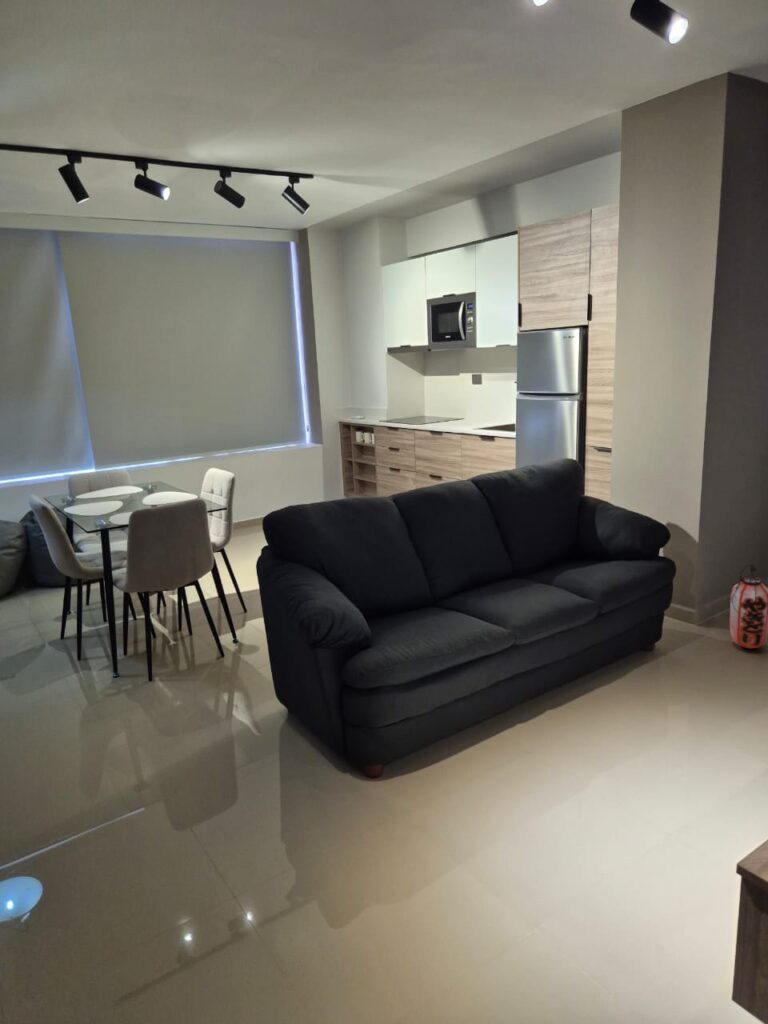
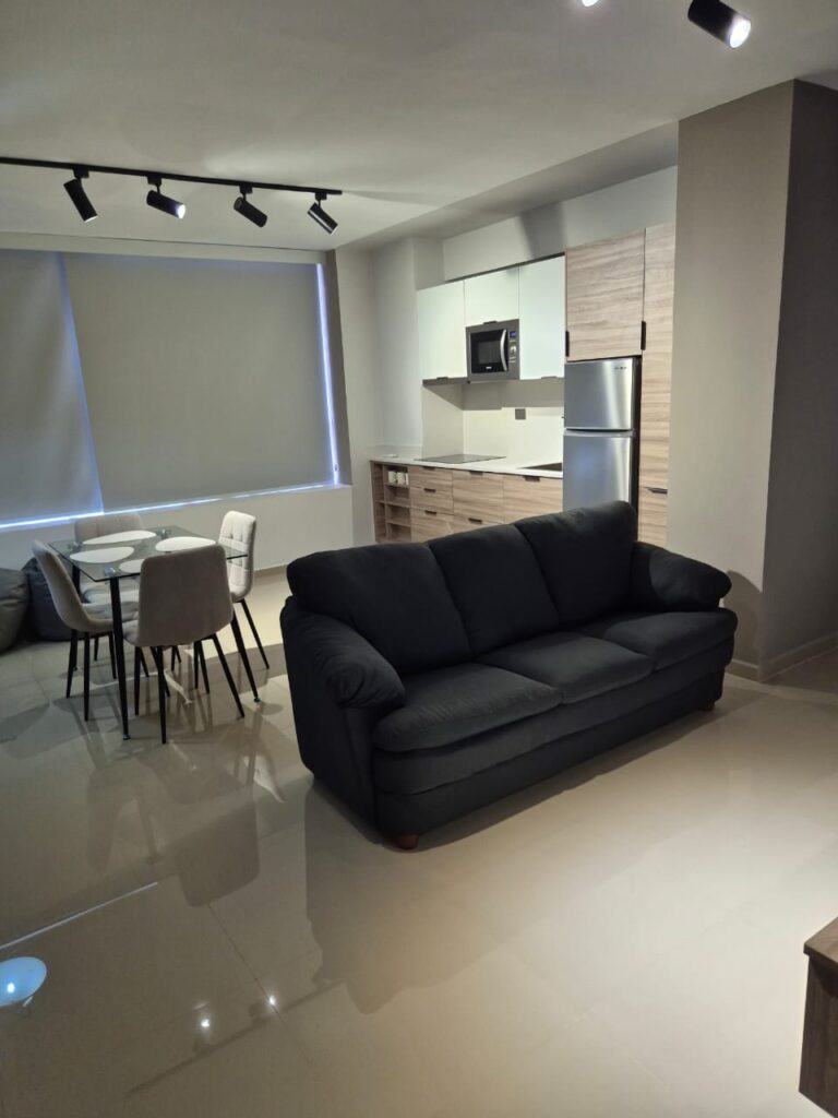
- lantern (748, 606)
